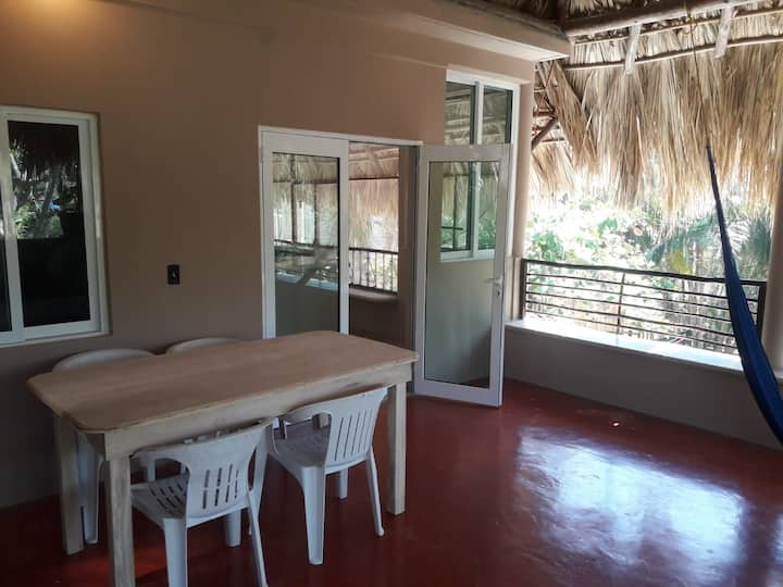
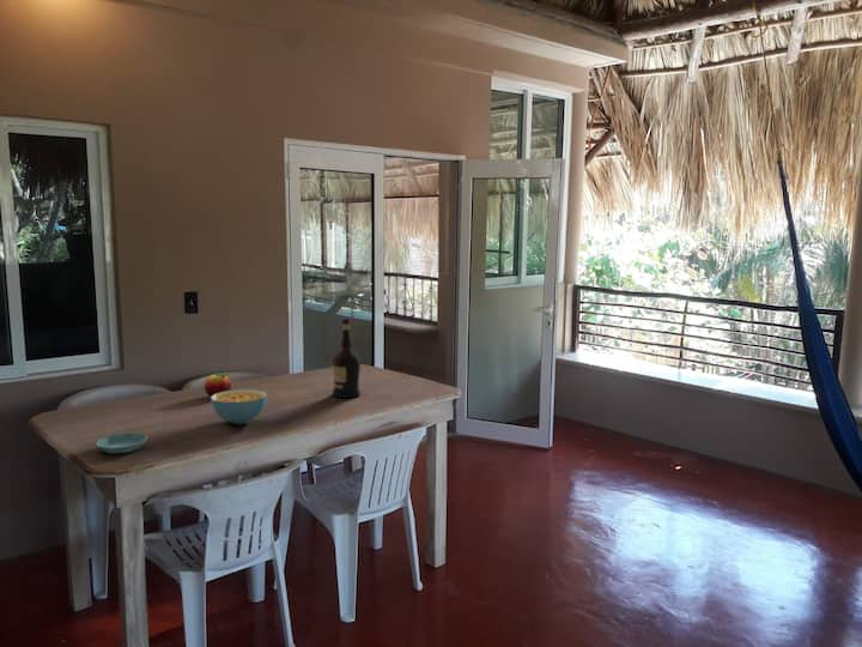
+ saucer (122, 443)
+ liquor (346, 356)
+ cereal bowl (239, 409)
+ fruit (218, 385)
